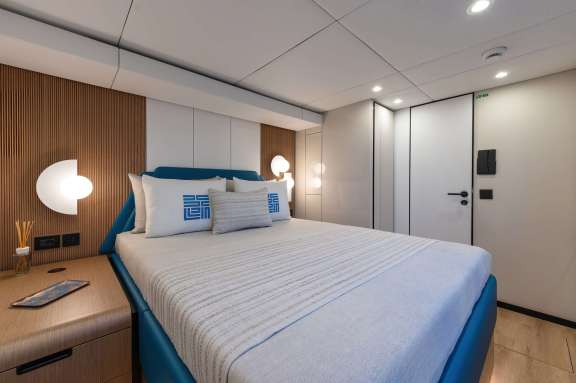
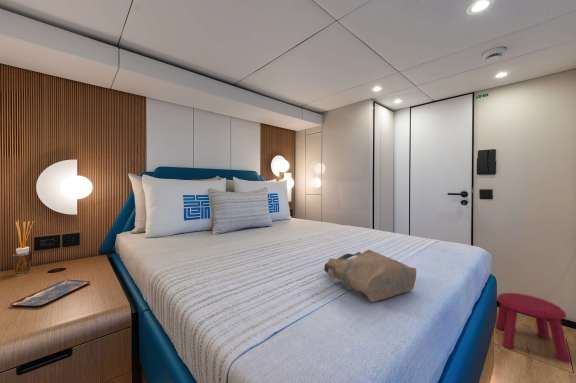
+ stool (529, 315)
+ tote bag (357, 268)
